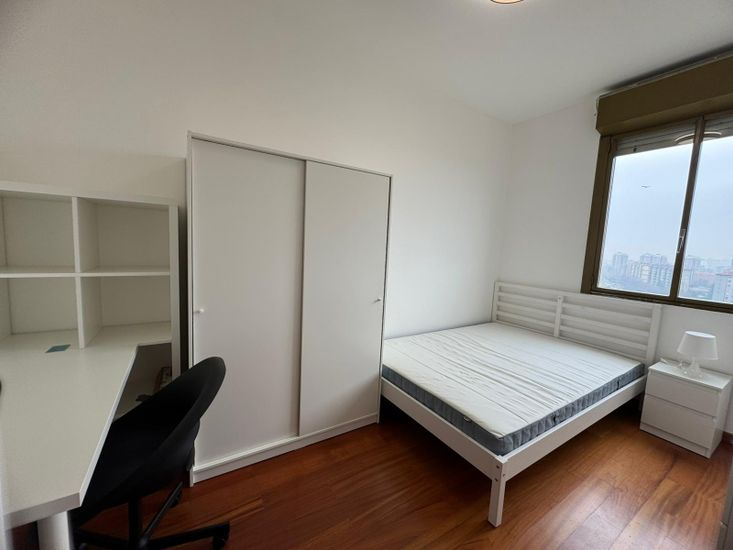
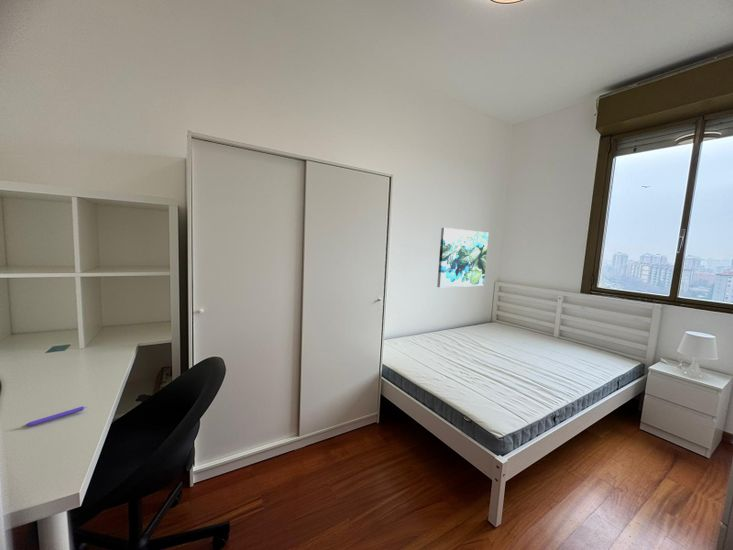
+ pen (55, 416)
+ wall art (463, 258)
